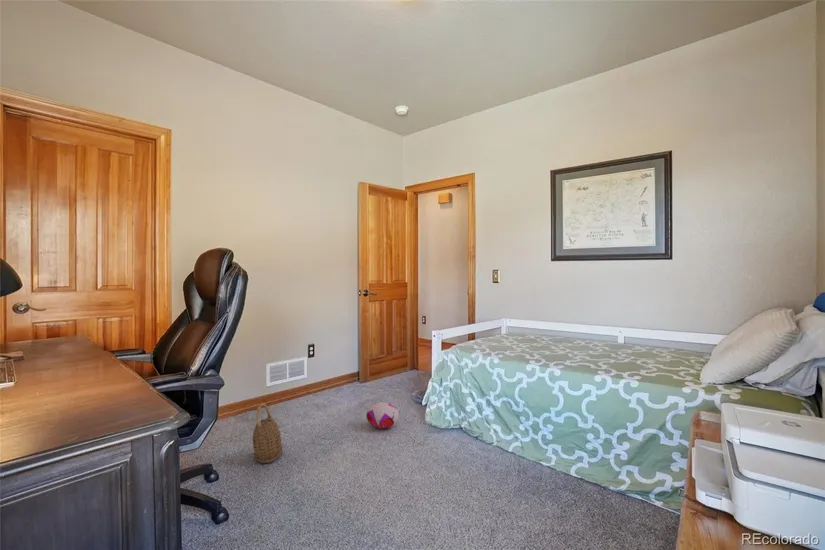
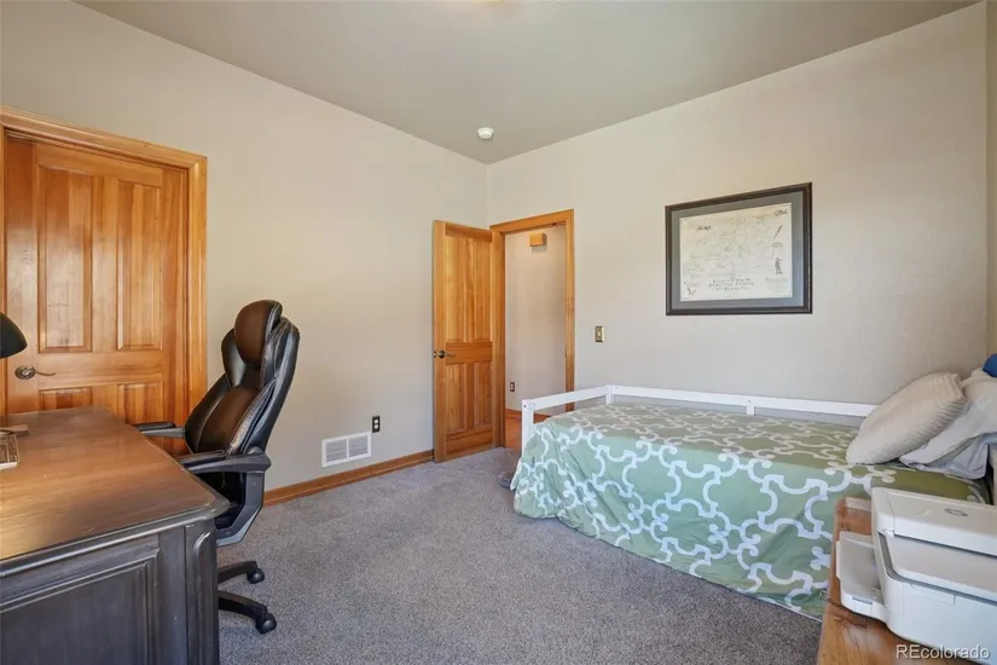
- basket (267, 429)
- plush toy (382, 415)
